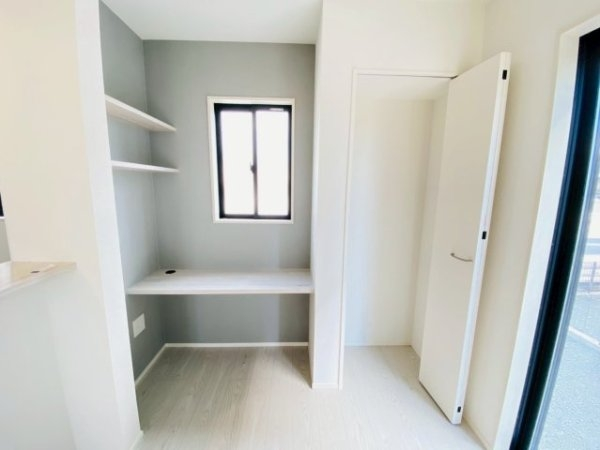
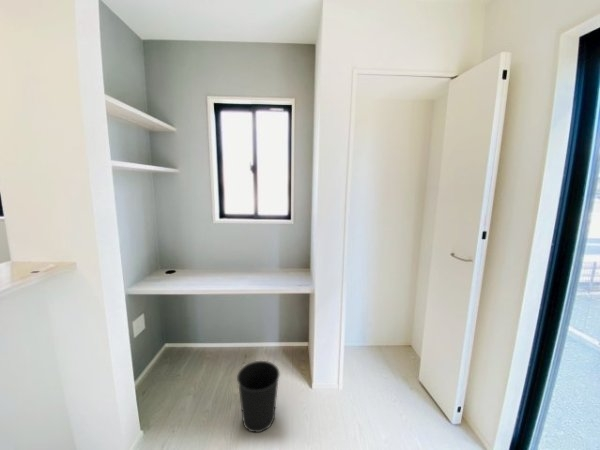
+ wastebasket (258, 396)
